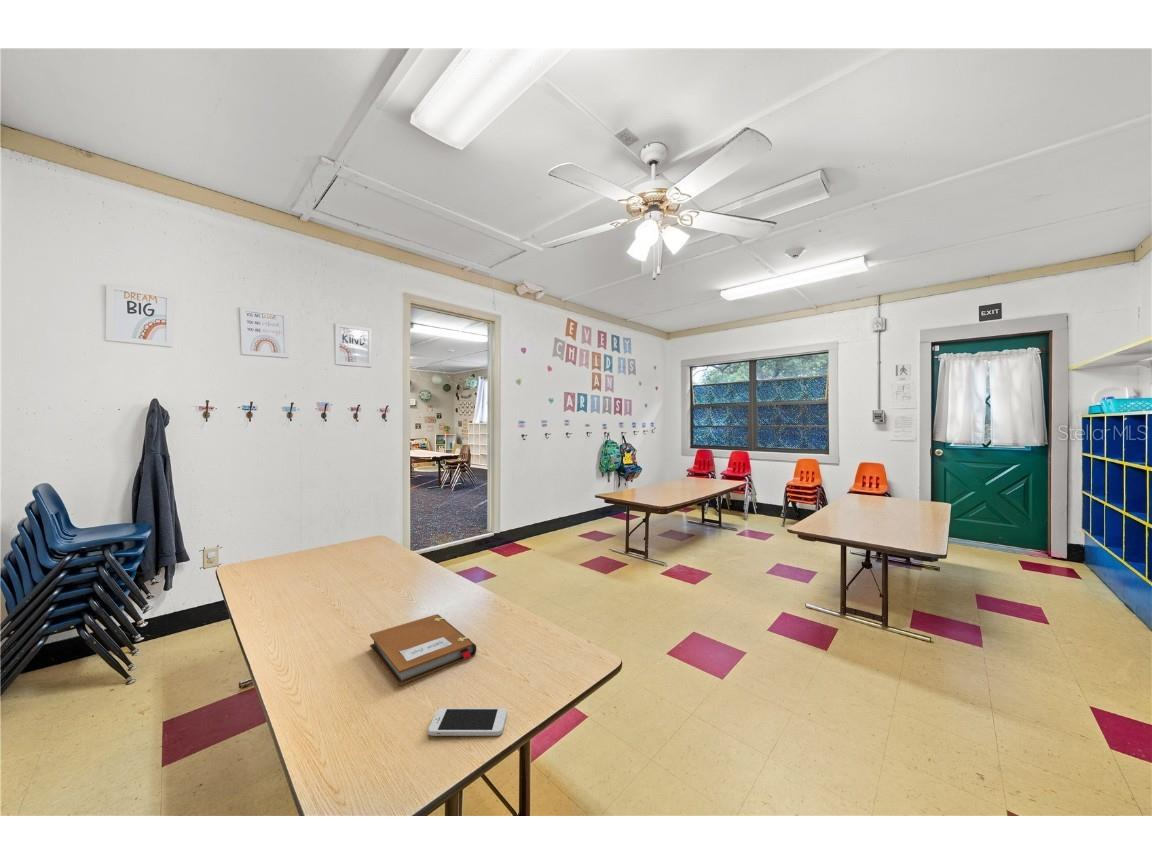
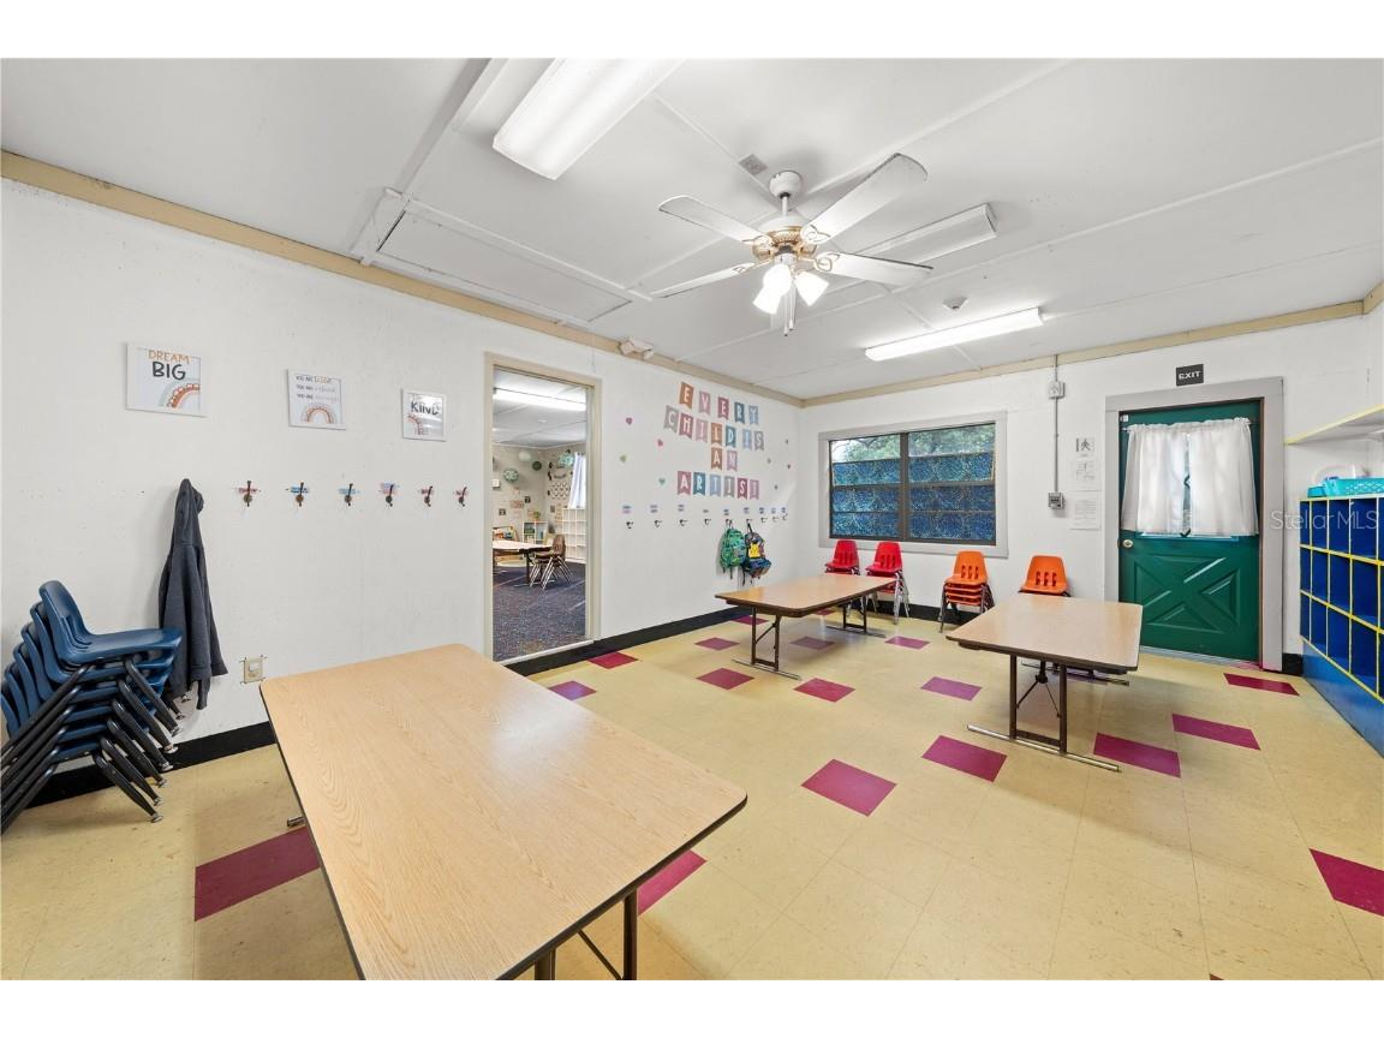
- notebook (423, 645)
- smartphone (468, 721)
